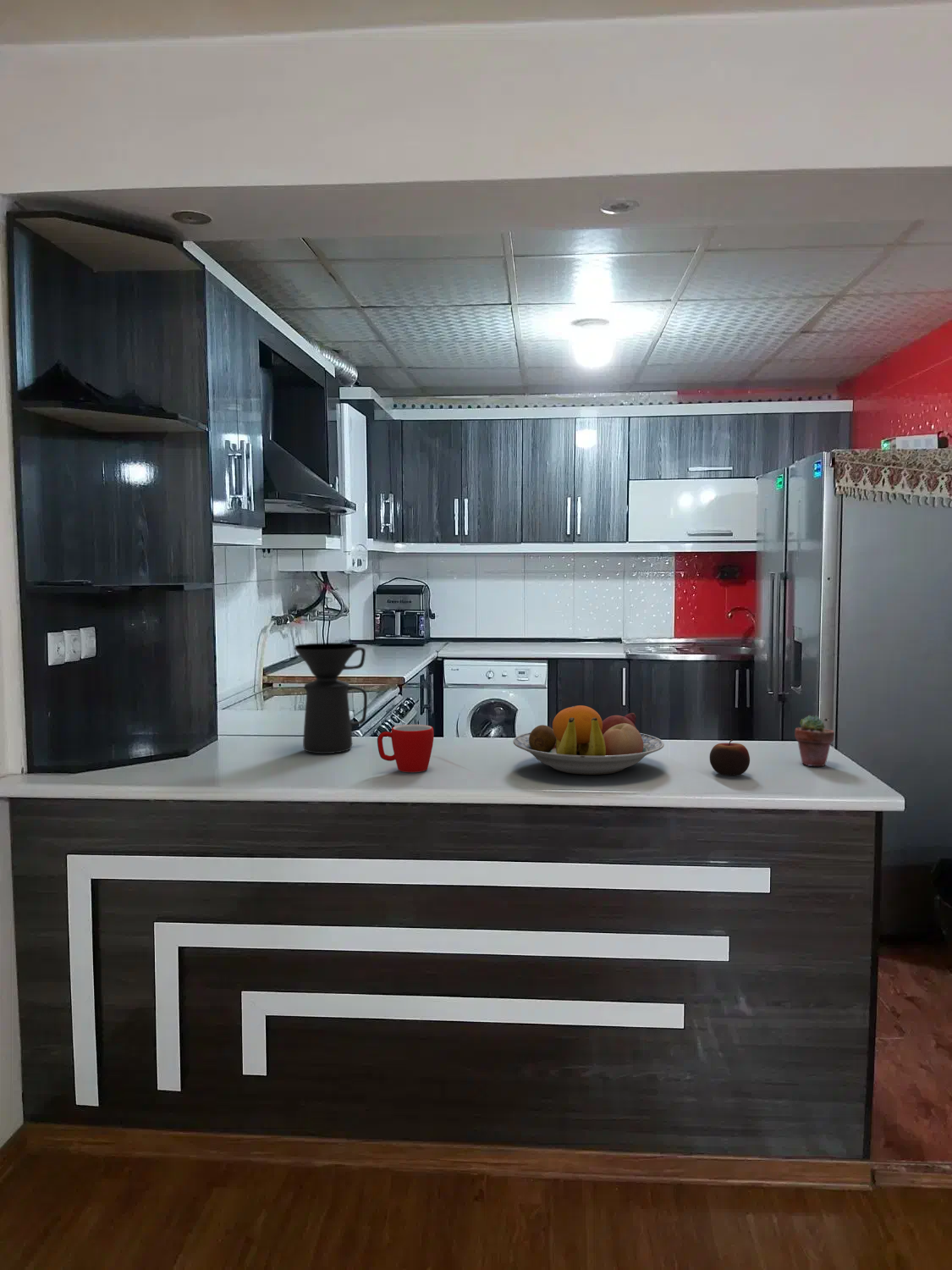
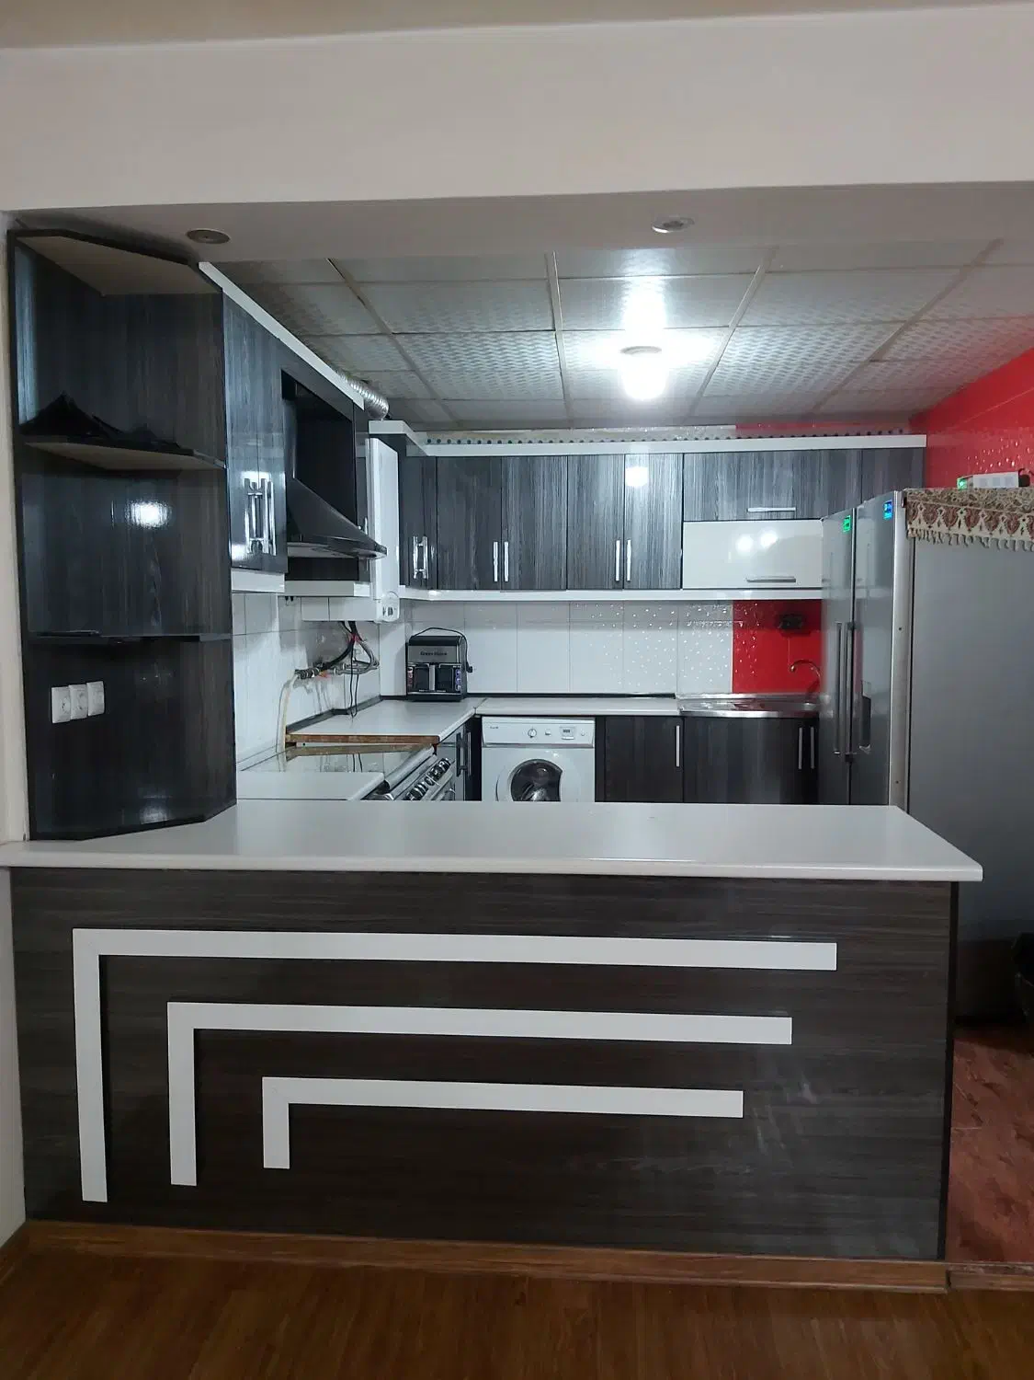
- fruit bowl (587, 735)
- mug (405, 748)
- coffee maker (327, 697)
- apple (729, 756)
- potted succulent (814, 739)
